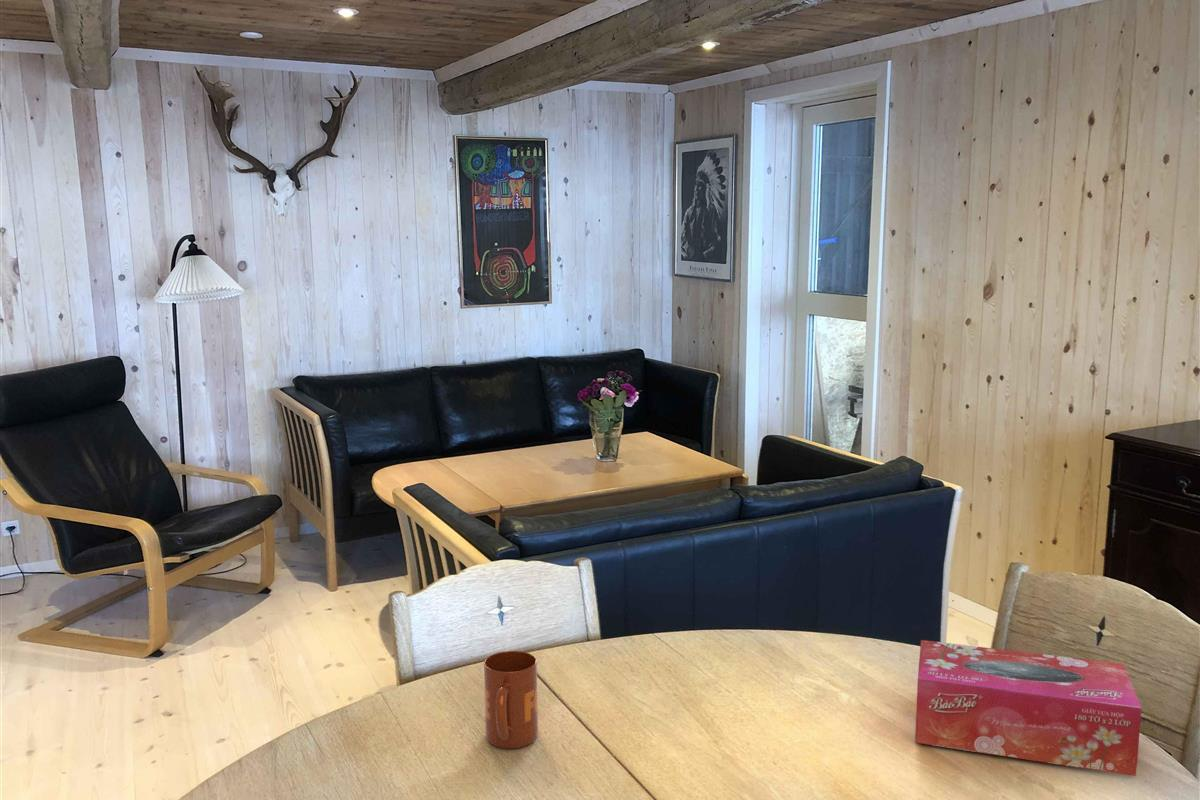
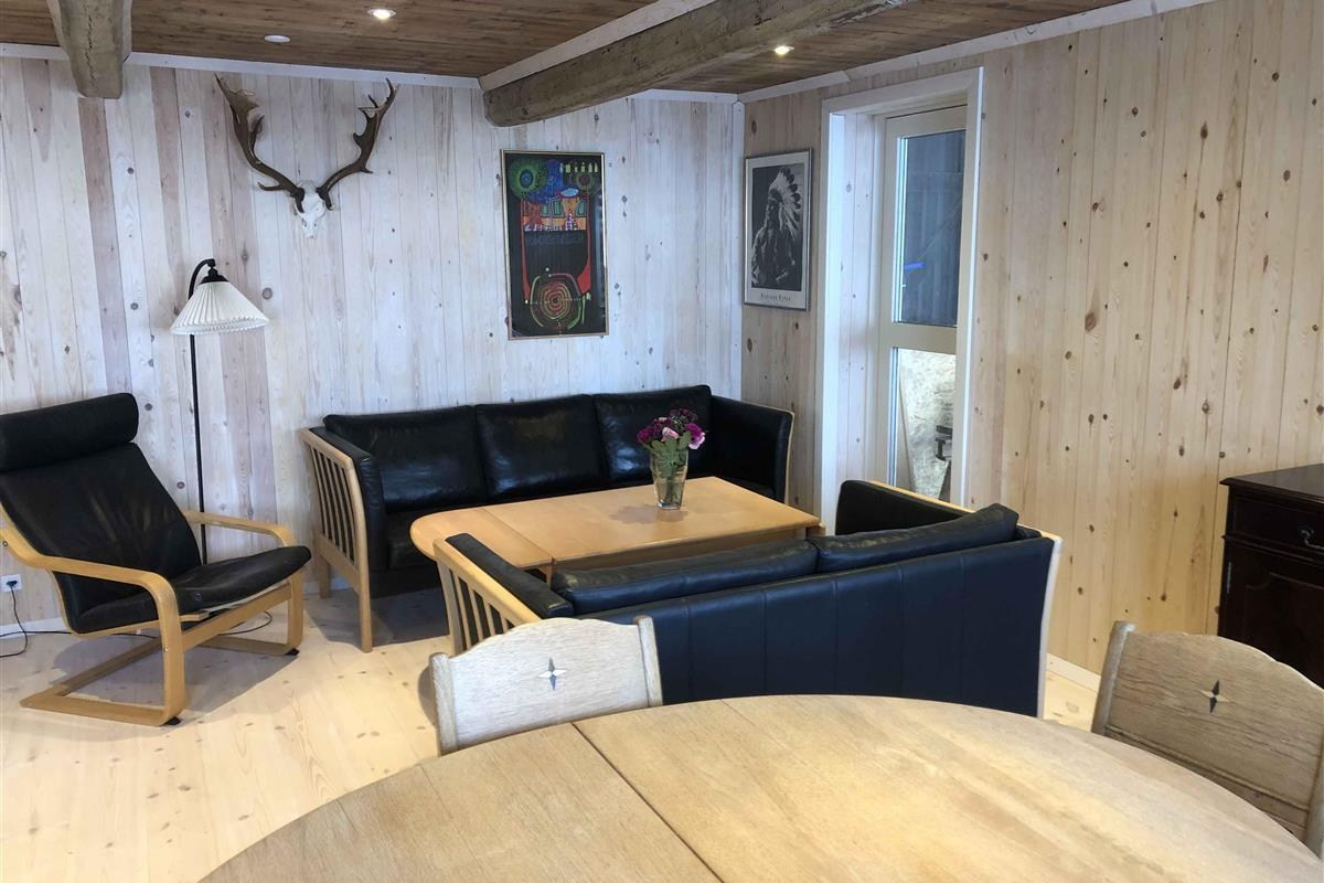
- mug (508, 705)
- tissue box (1020, 702)
